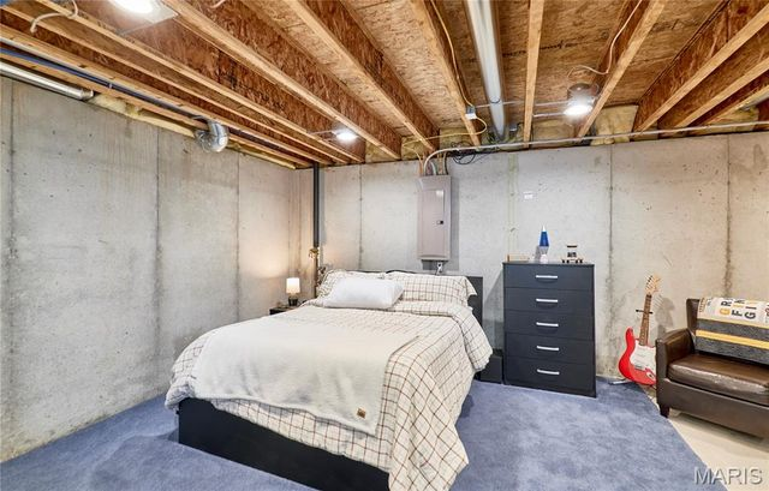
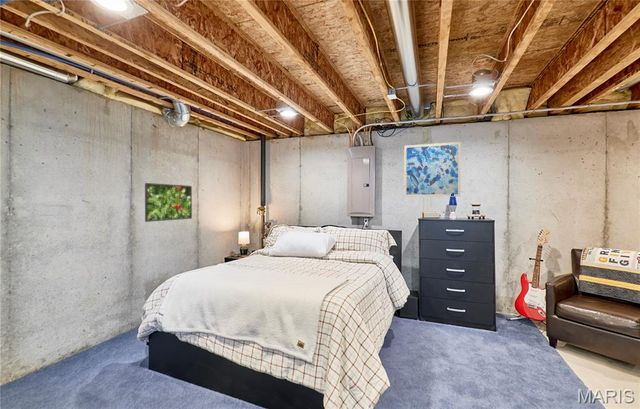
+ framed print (170, 202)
+ wall art (431, 170)
